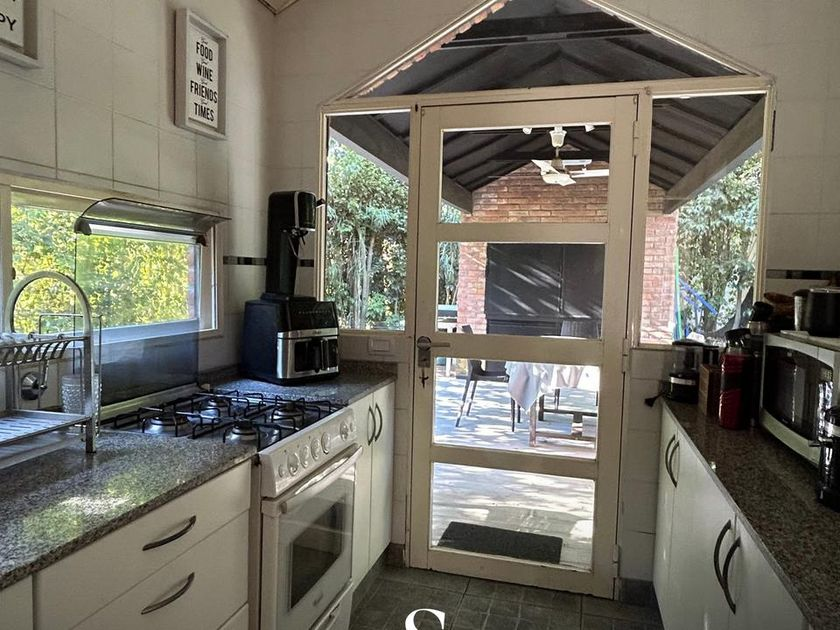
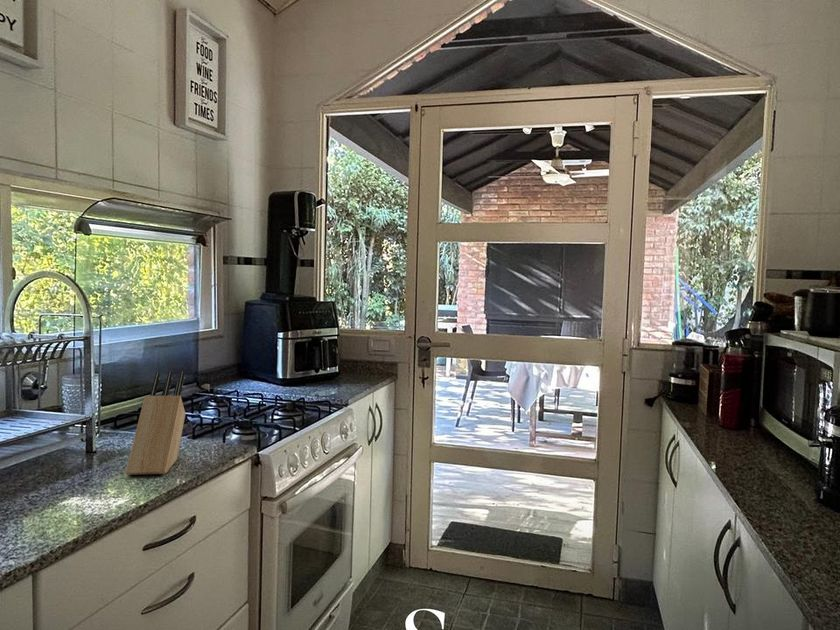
+ knife block (159, 418)
